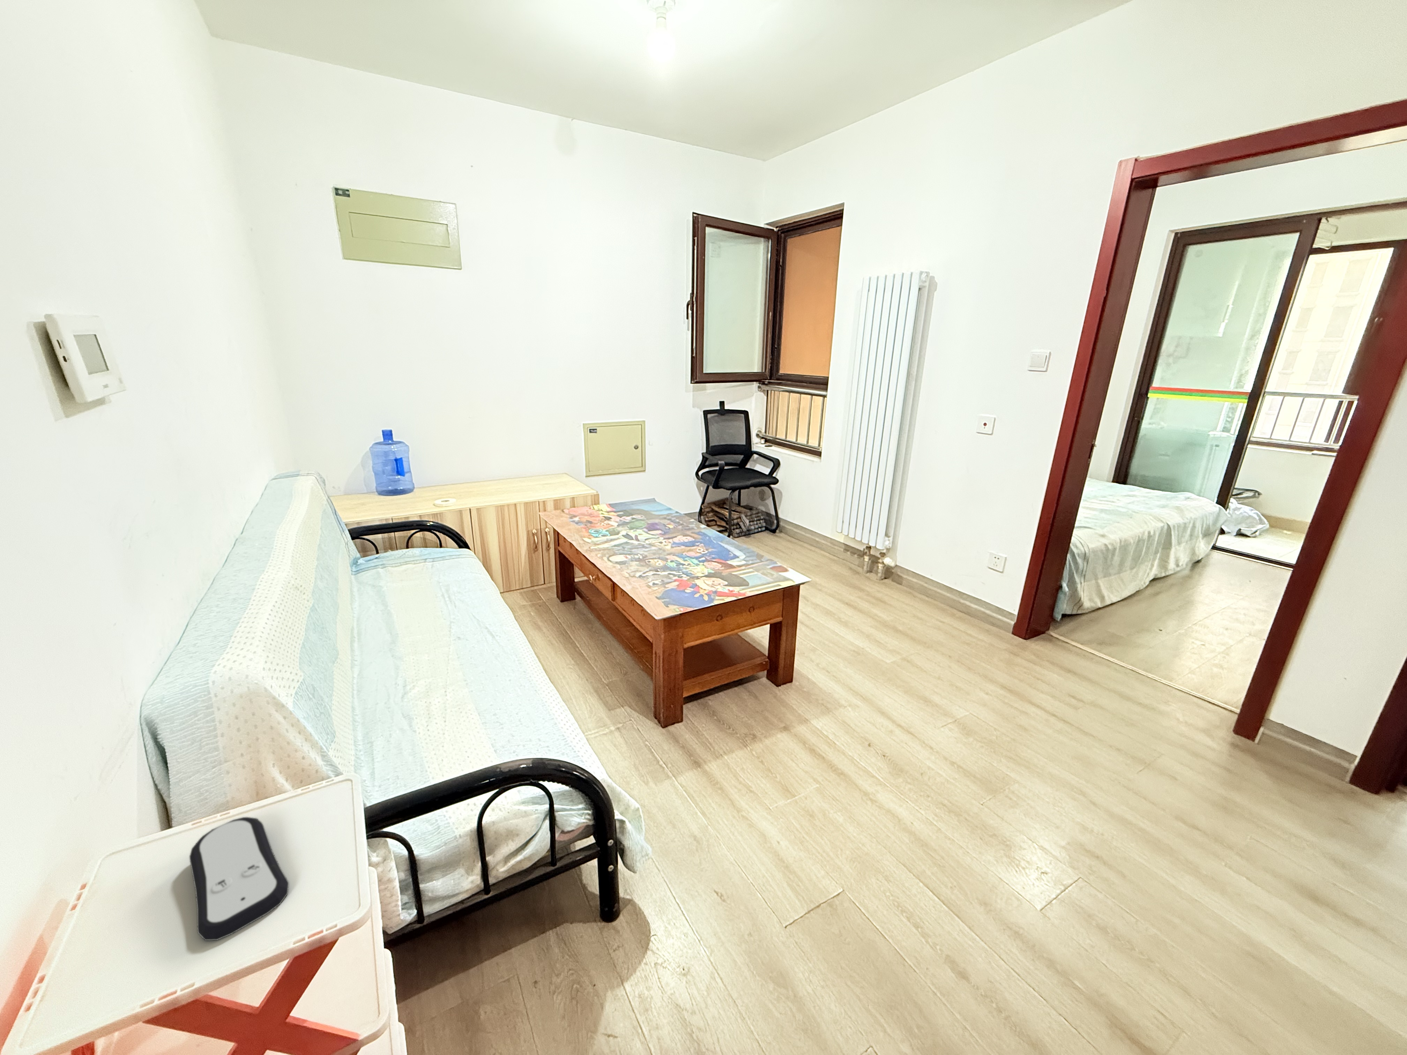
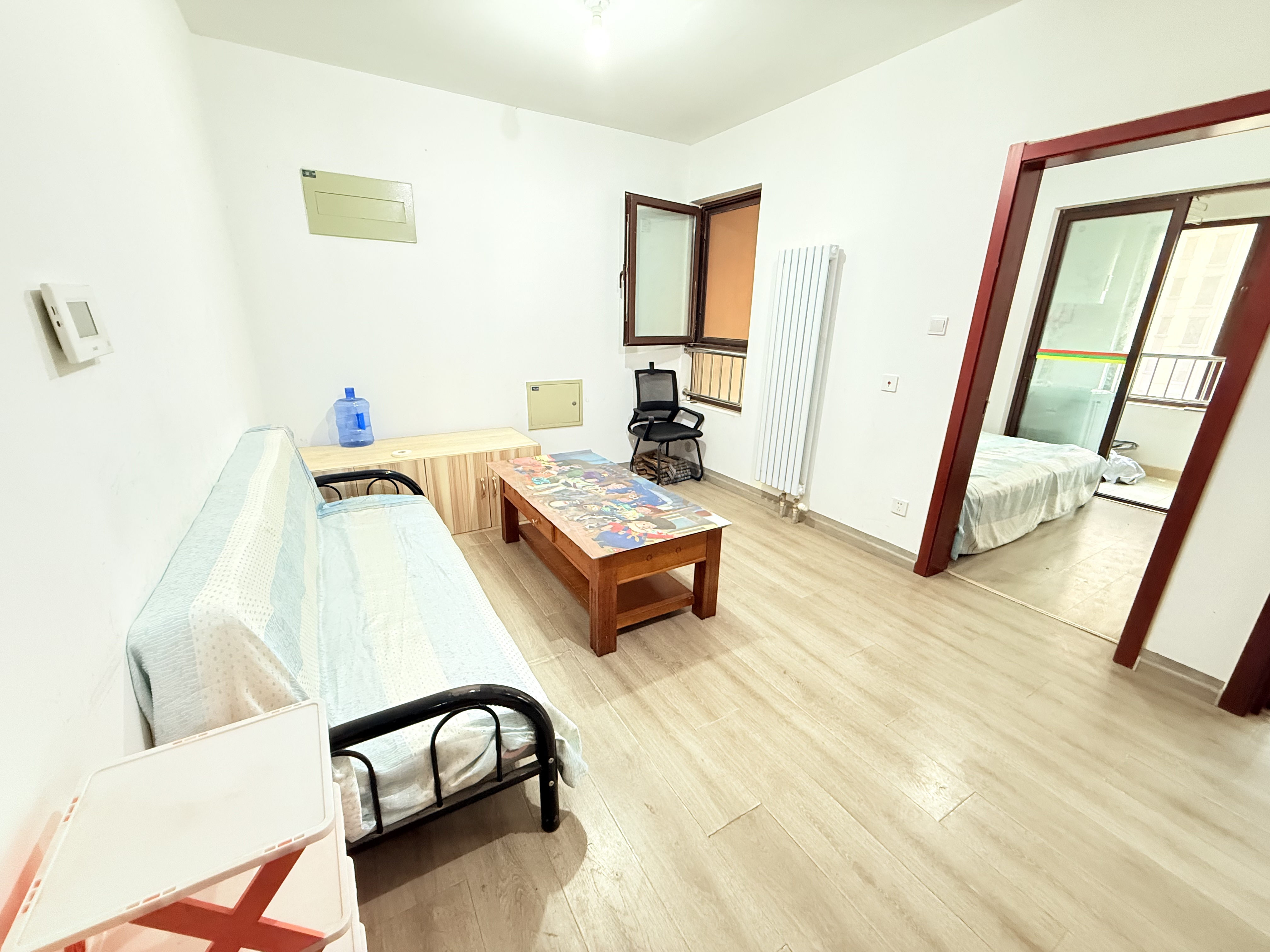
- remote control (235, 870)
